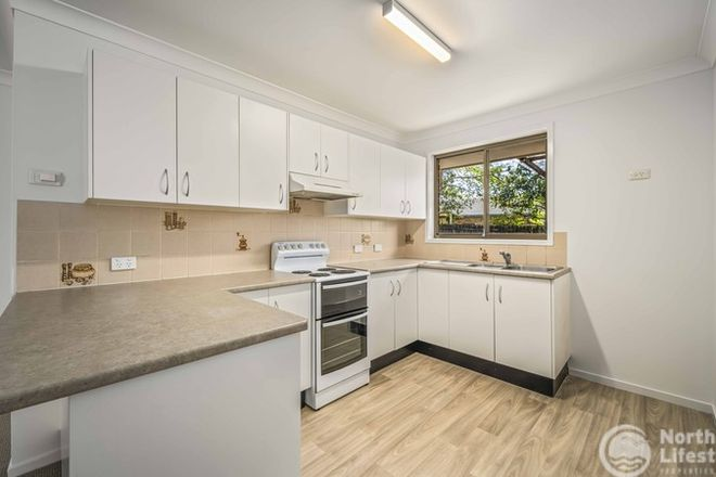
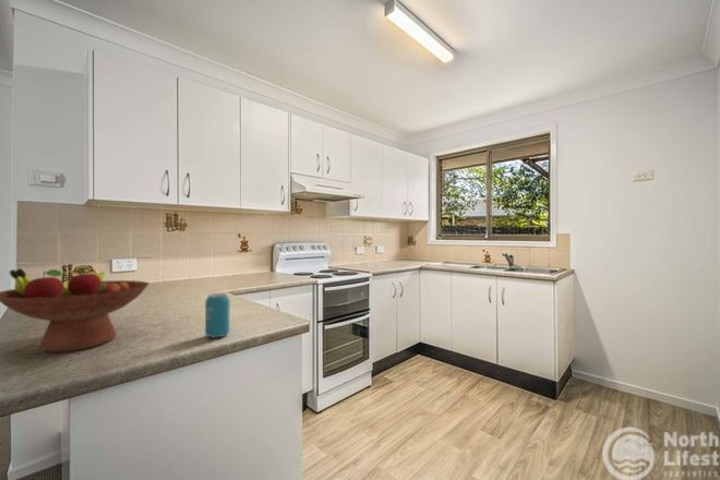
+ beverage can (217, 314)
+ fruit bowl (80, 304)
